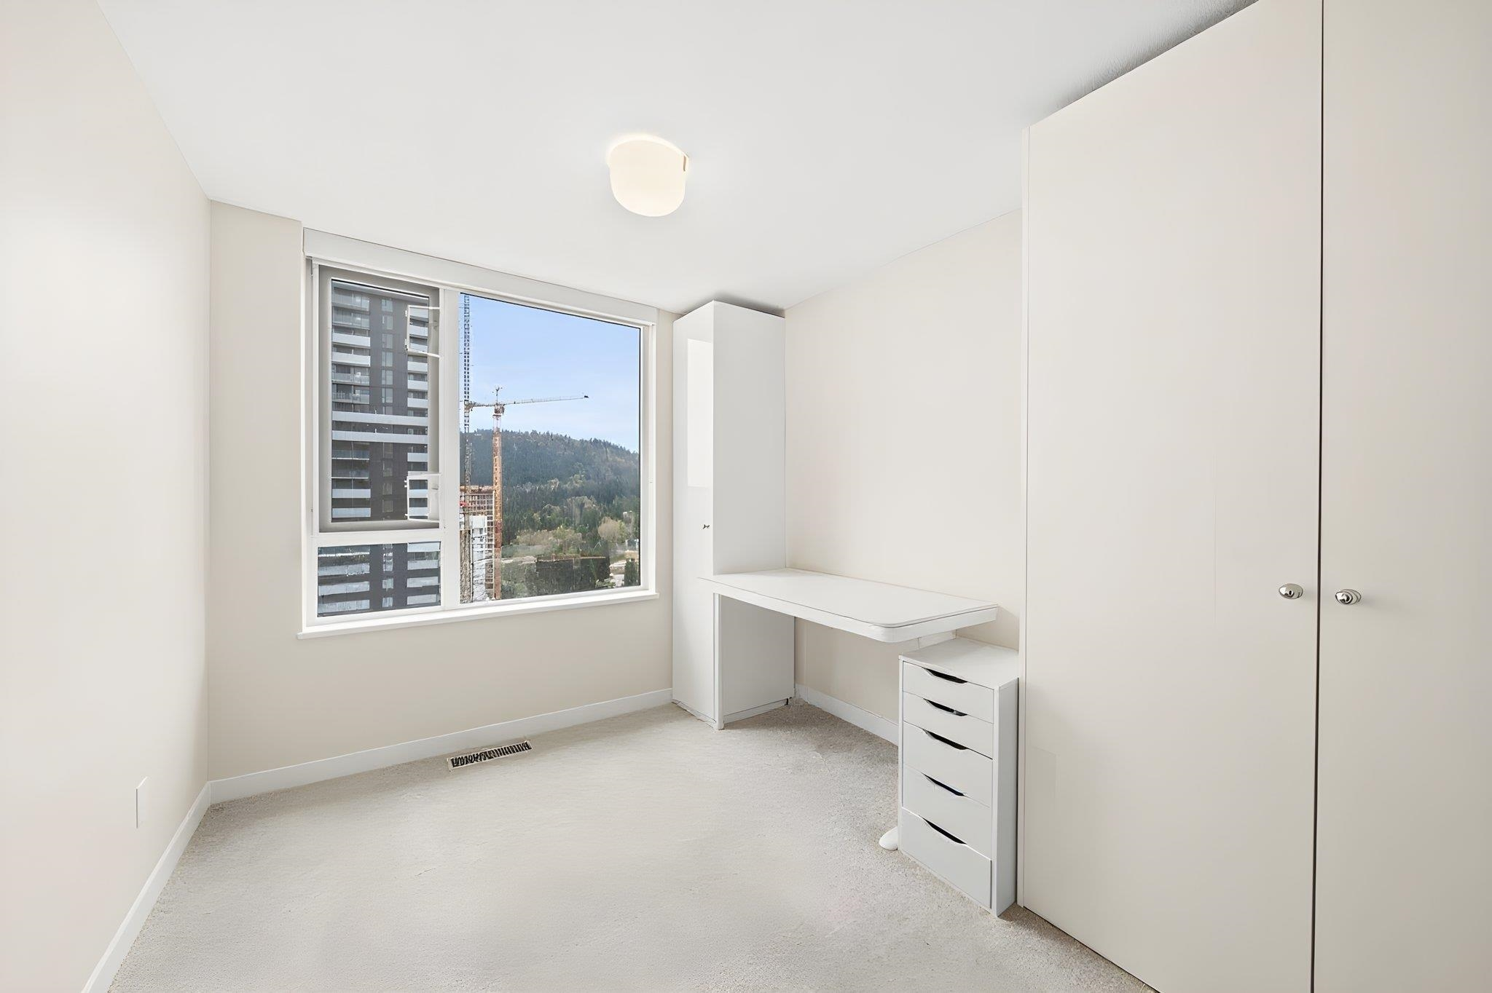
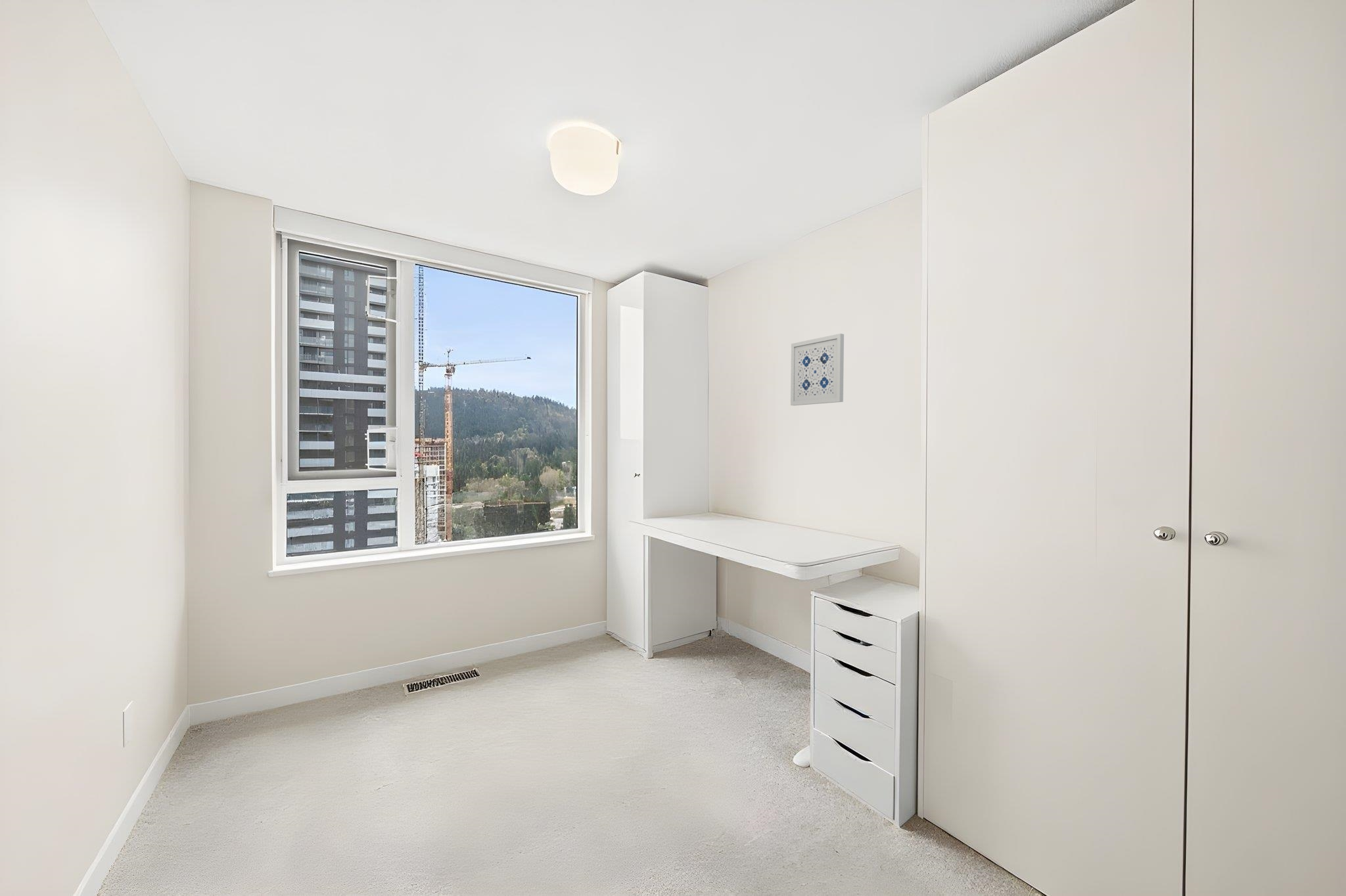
+ wall art (816, 371)
